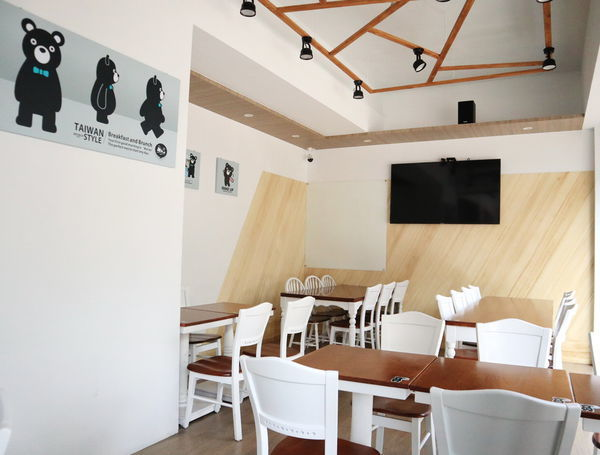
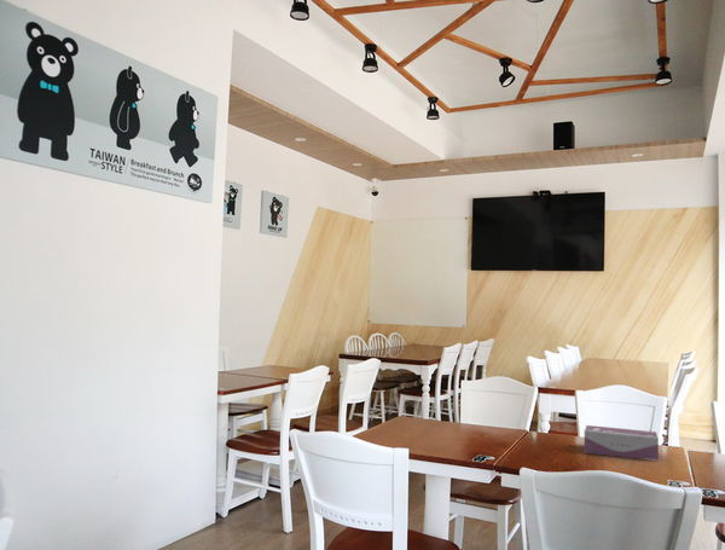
+ tissue box (620, 441)
